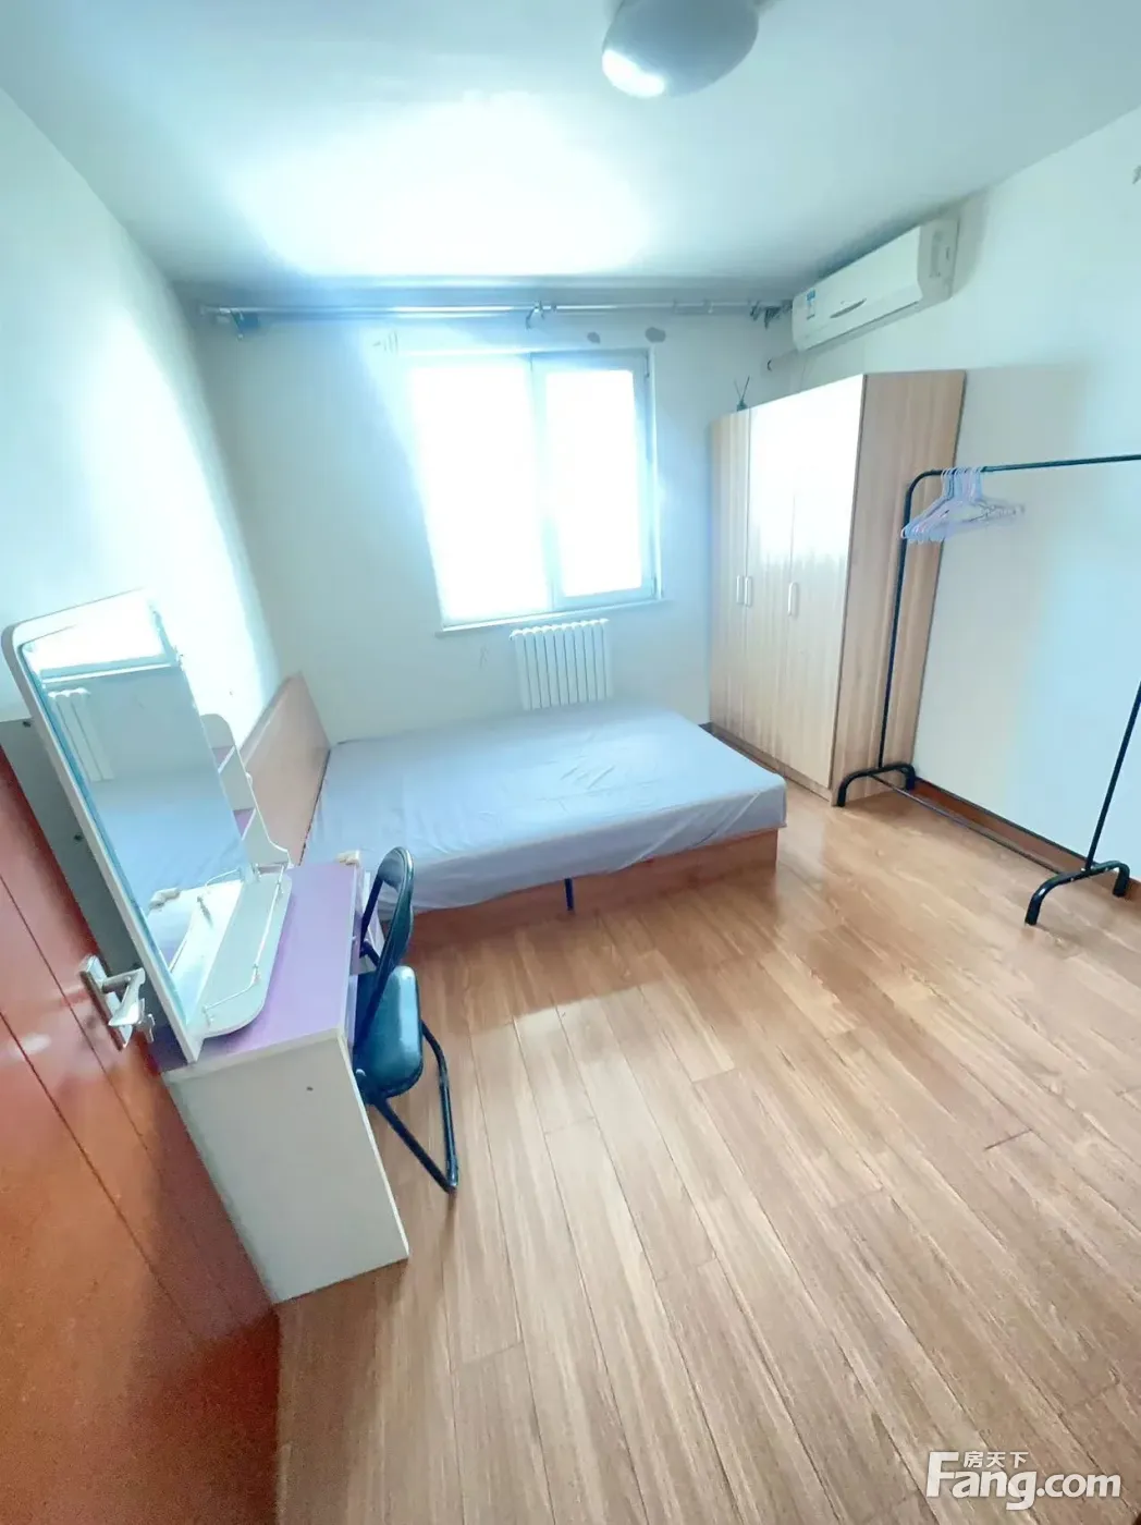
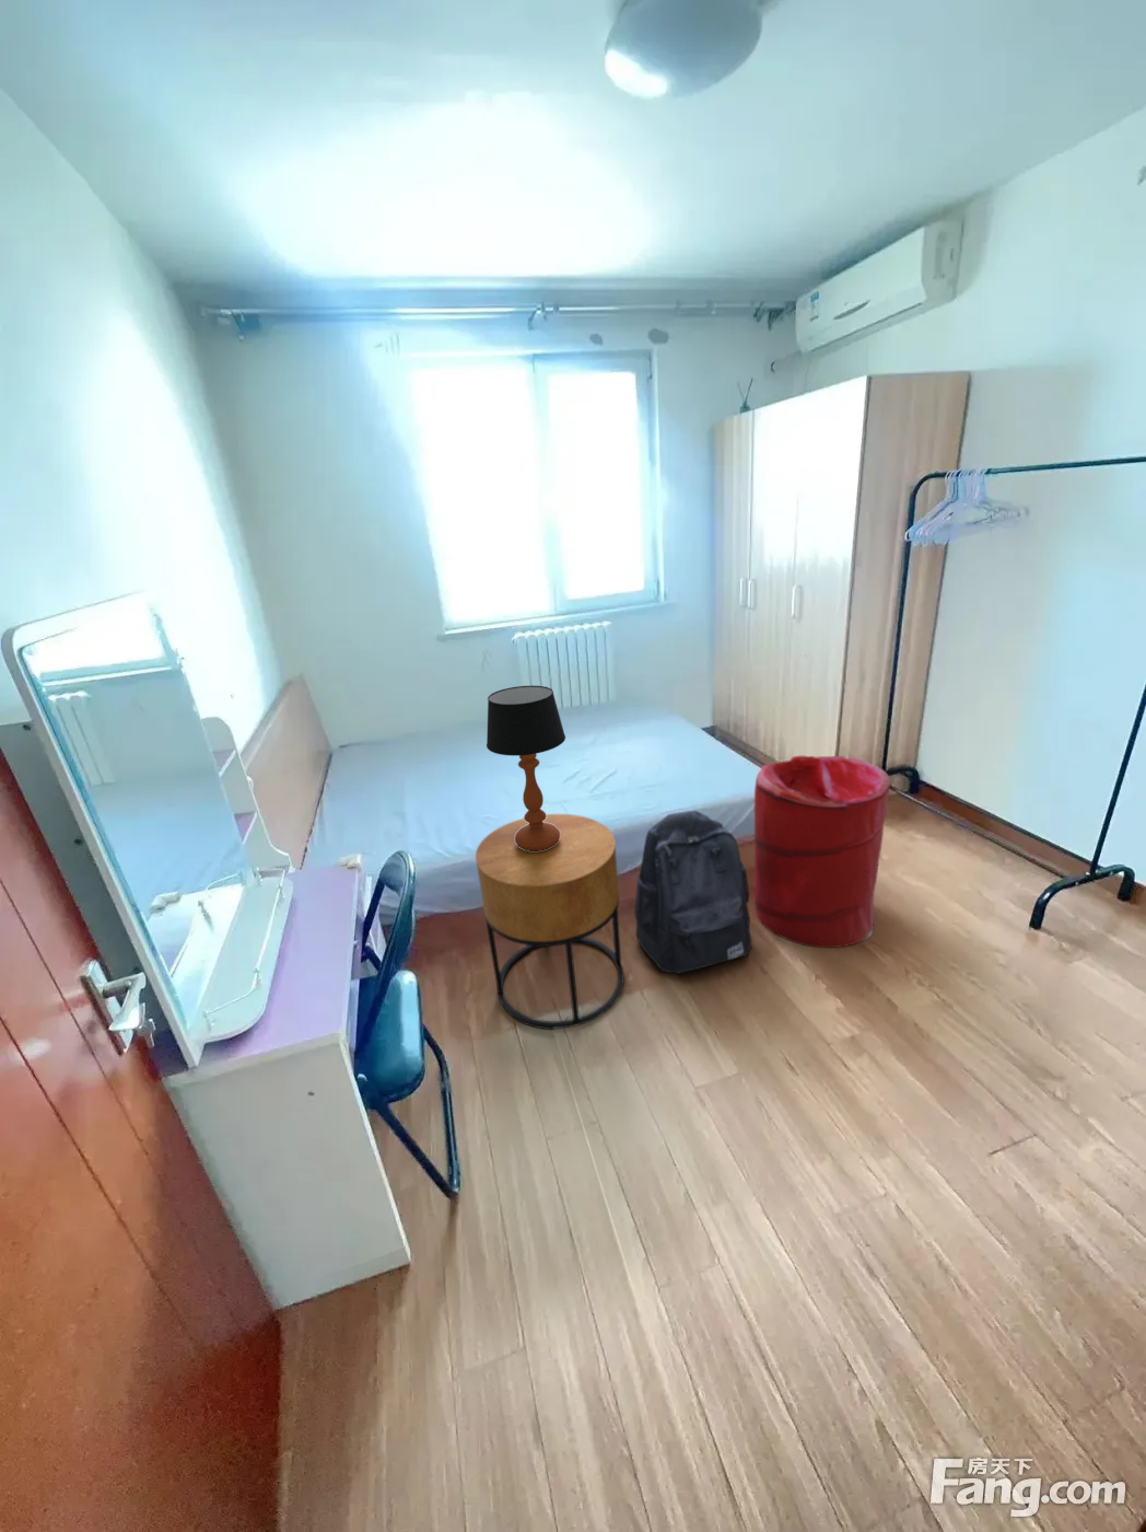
+ laundry hamper (815, 843)
+ backpack (689, 884)
+ table lamp (530, 771)
+ side table (554, 915)
